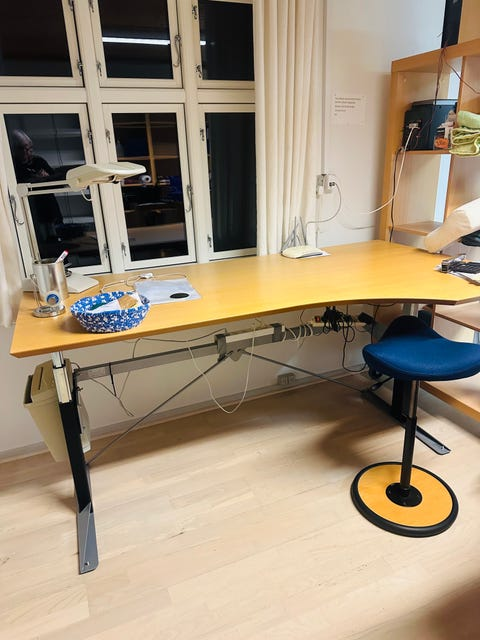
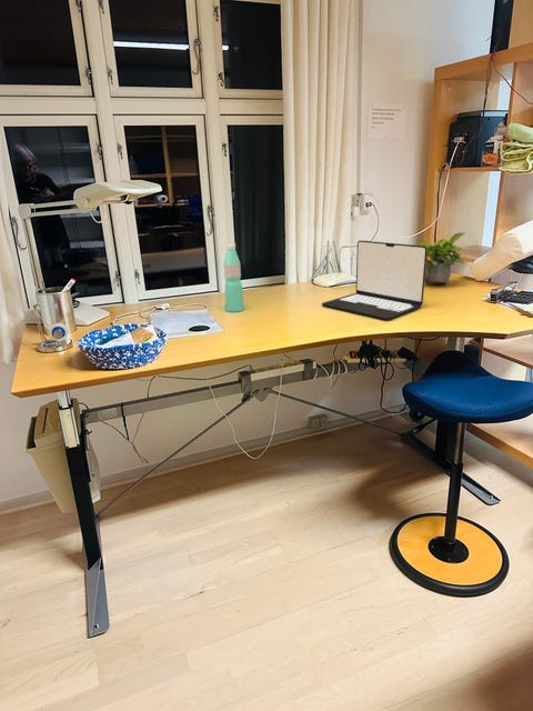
+ potted plant (439, 259)
+ water bottle (232, 278)
+ laptop (371, 277)
